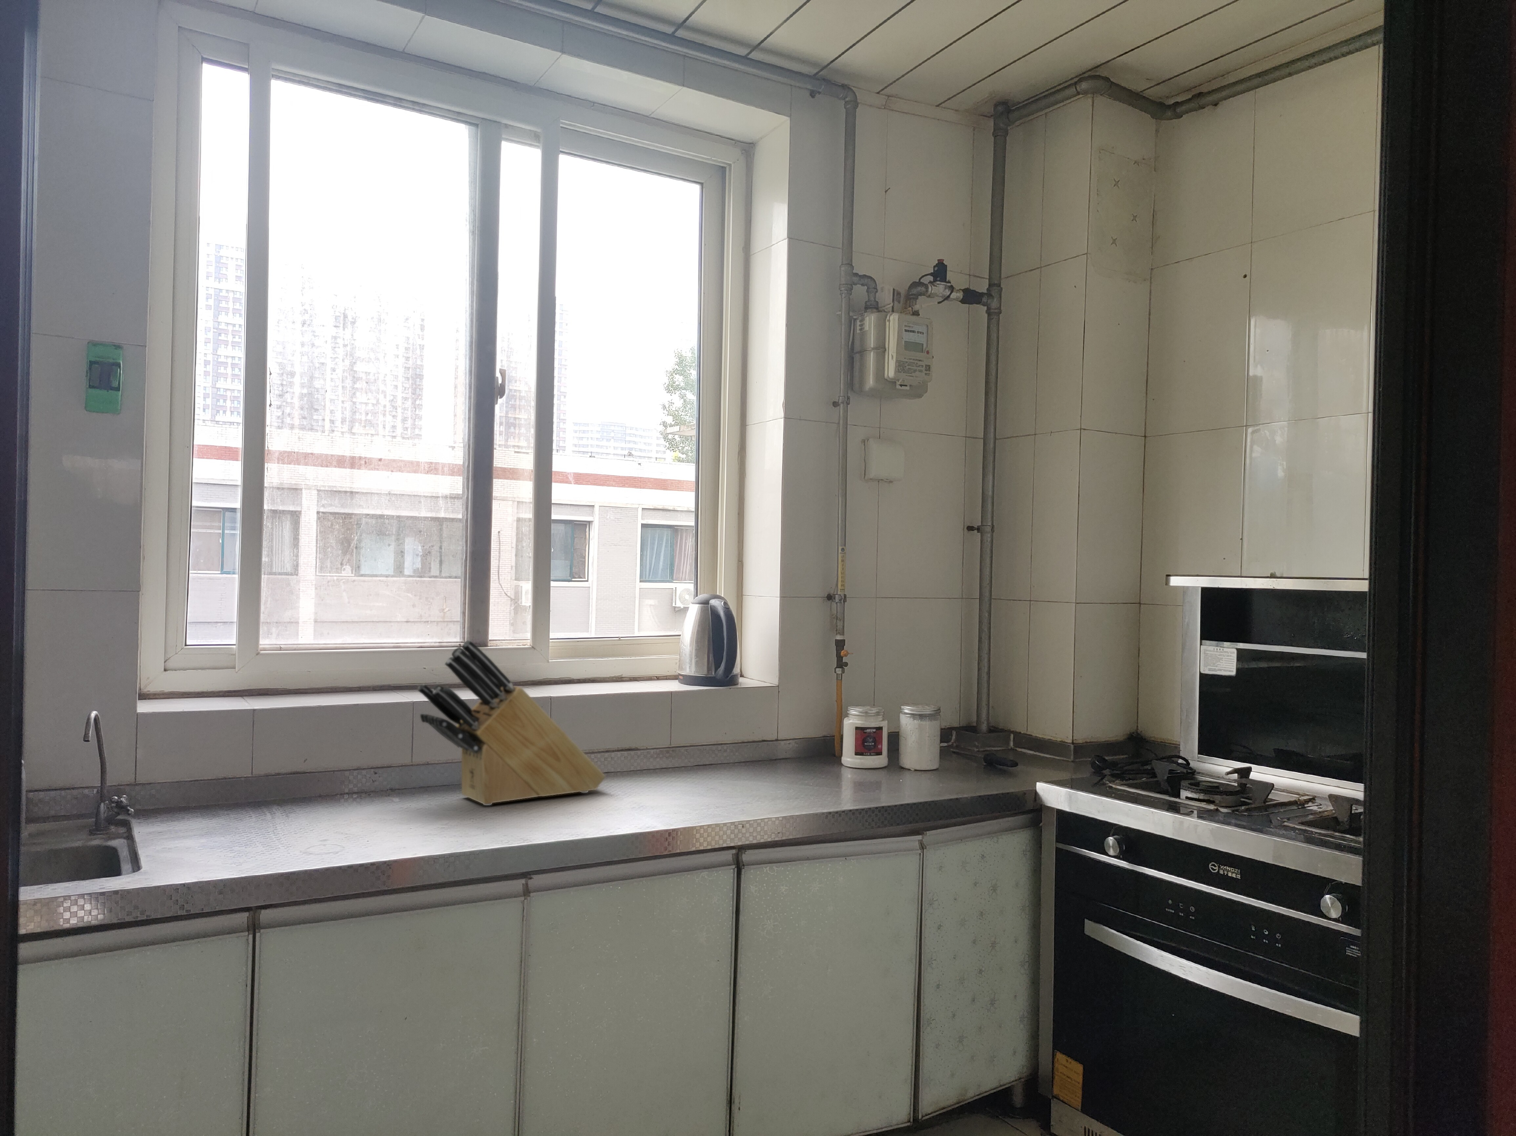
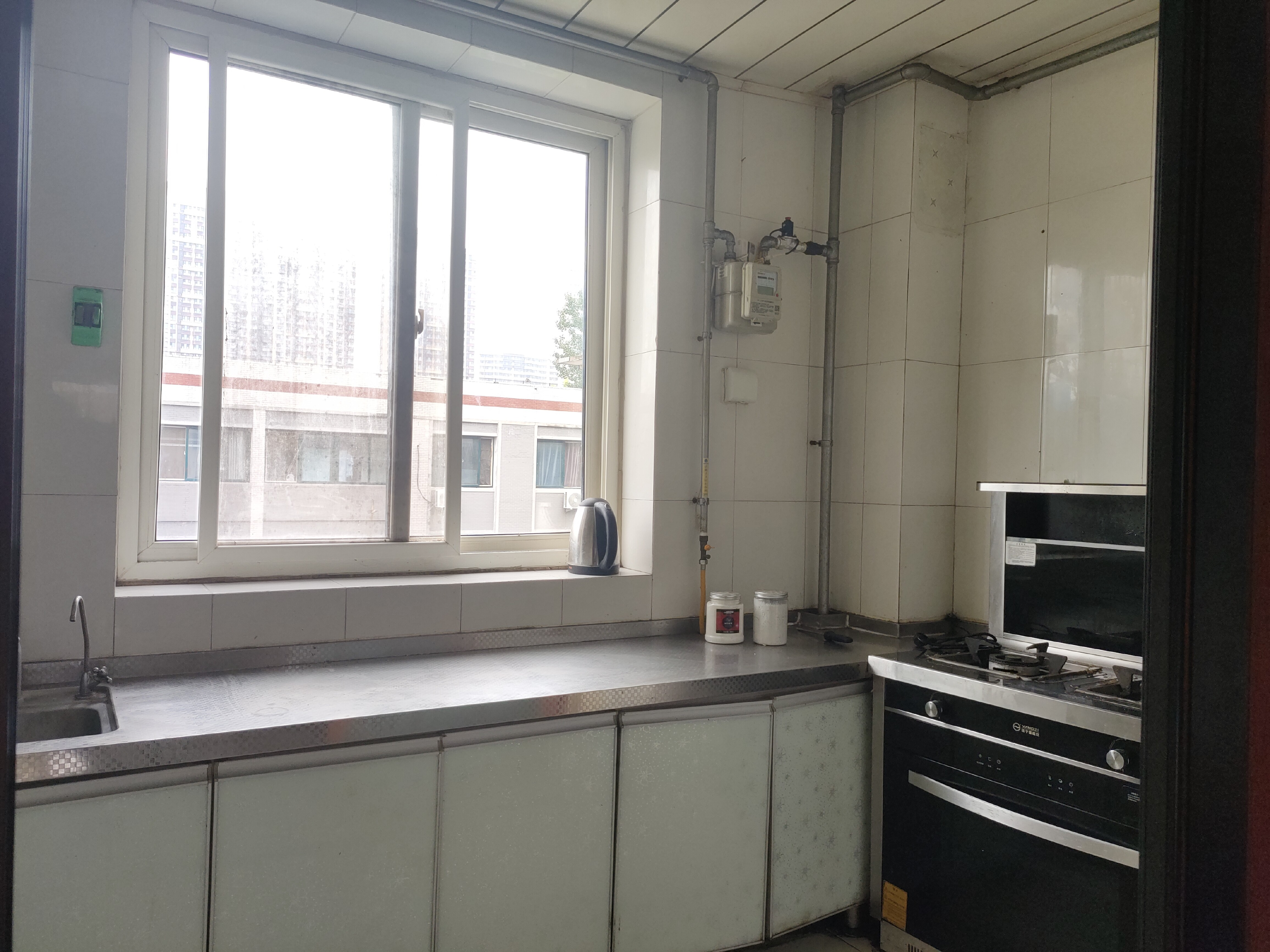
- knife block (513, 717)
